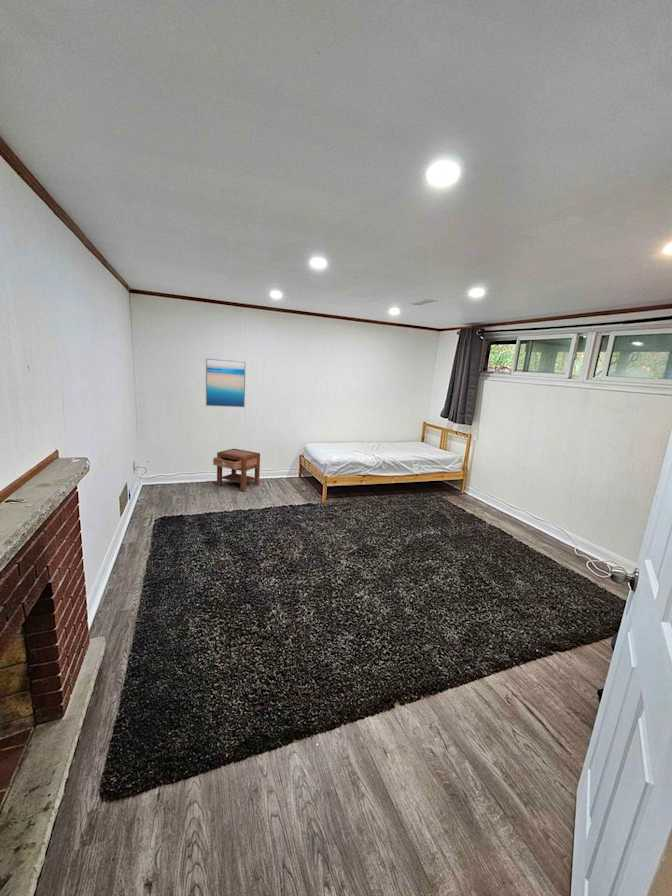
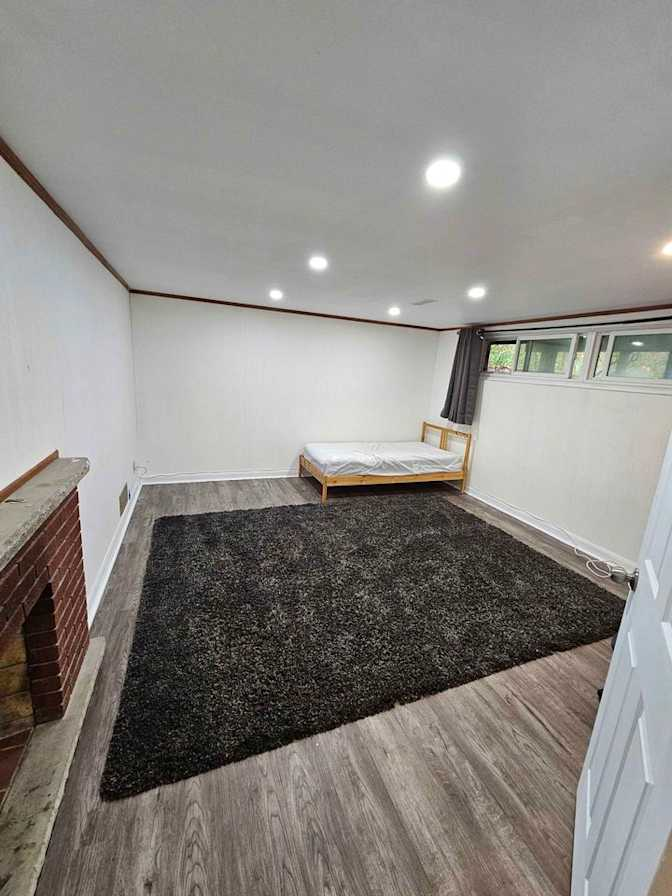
- wall art (225, 383)
- nightstand (236, 469)
